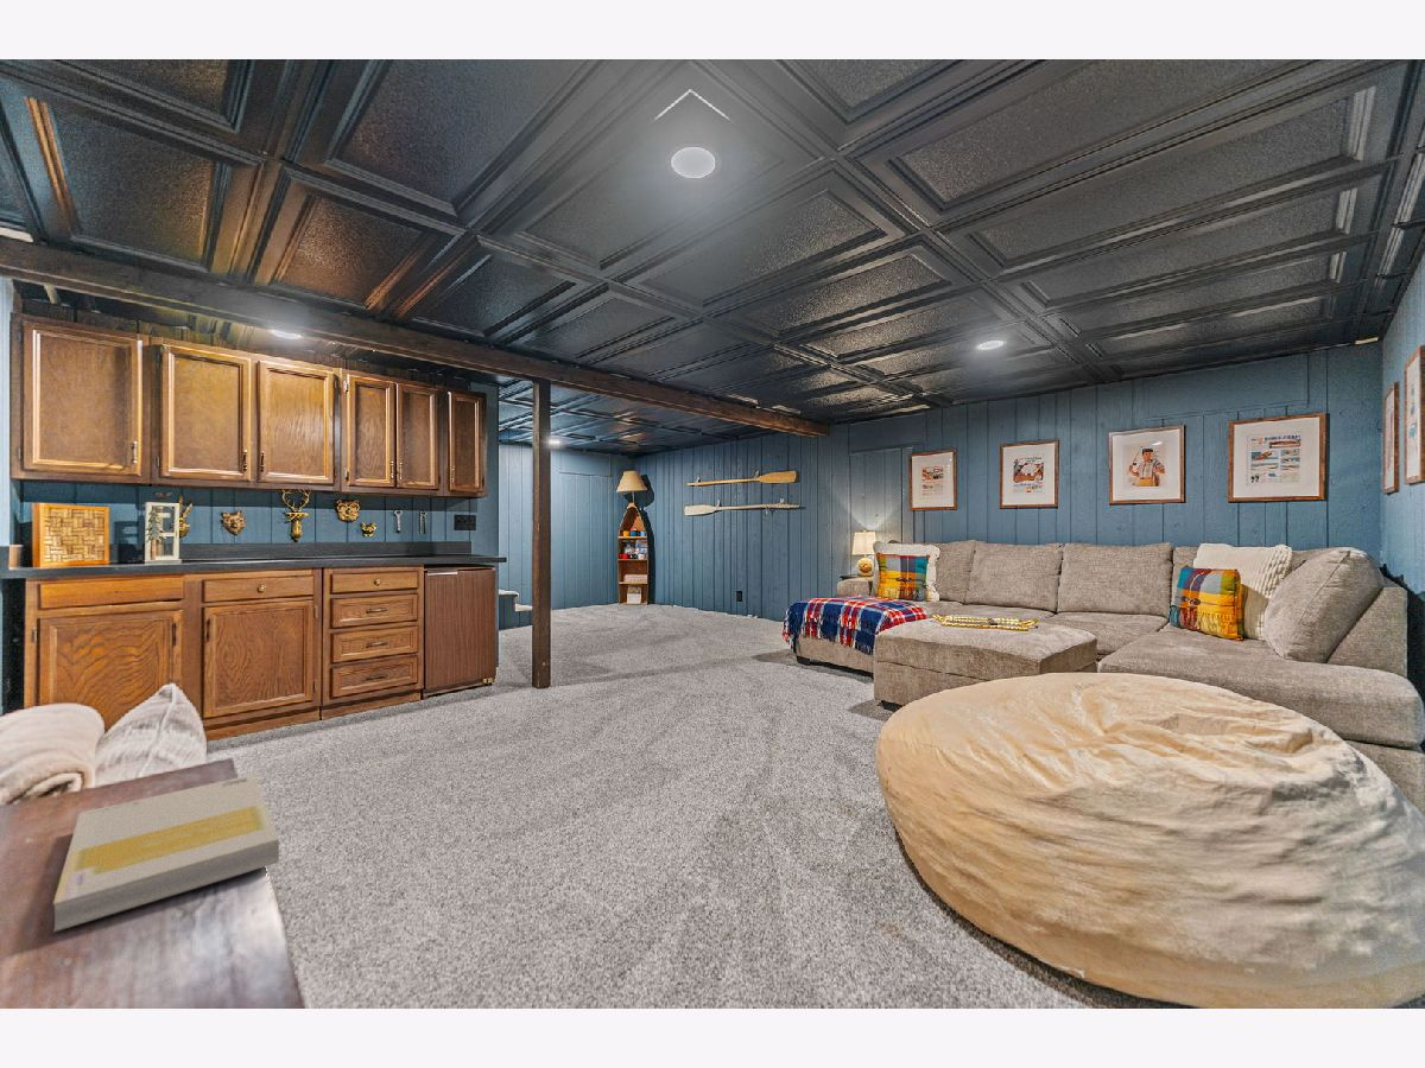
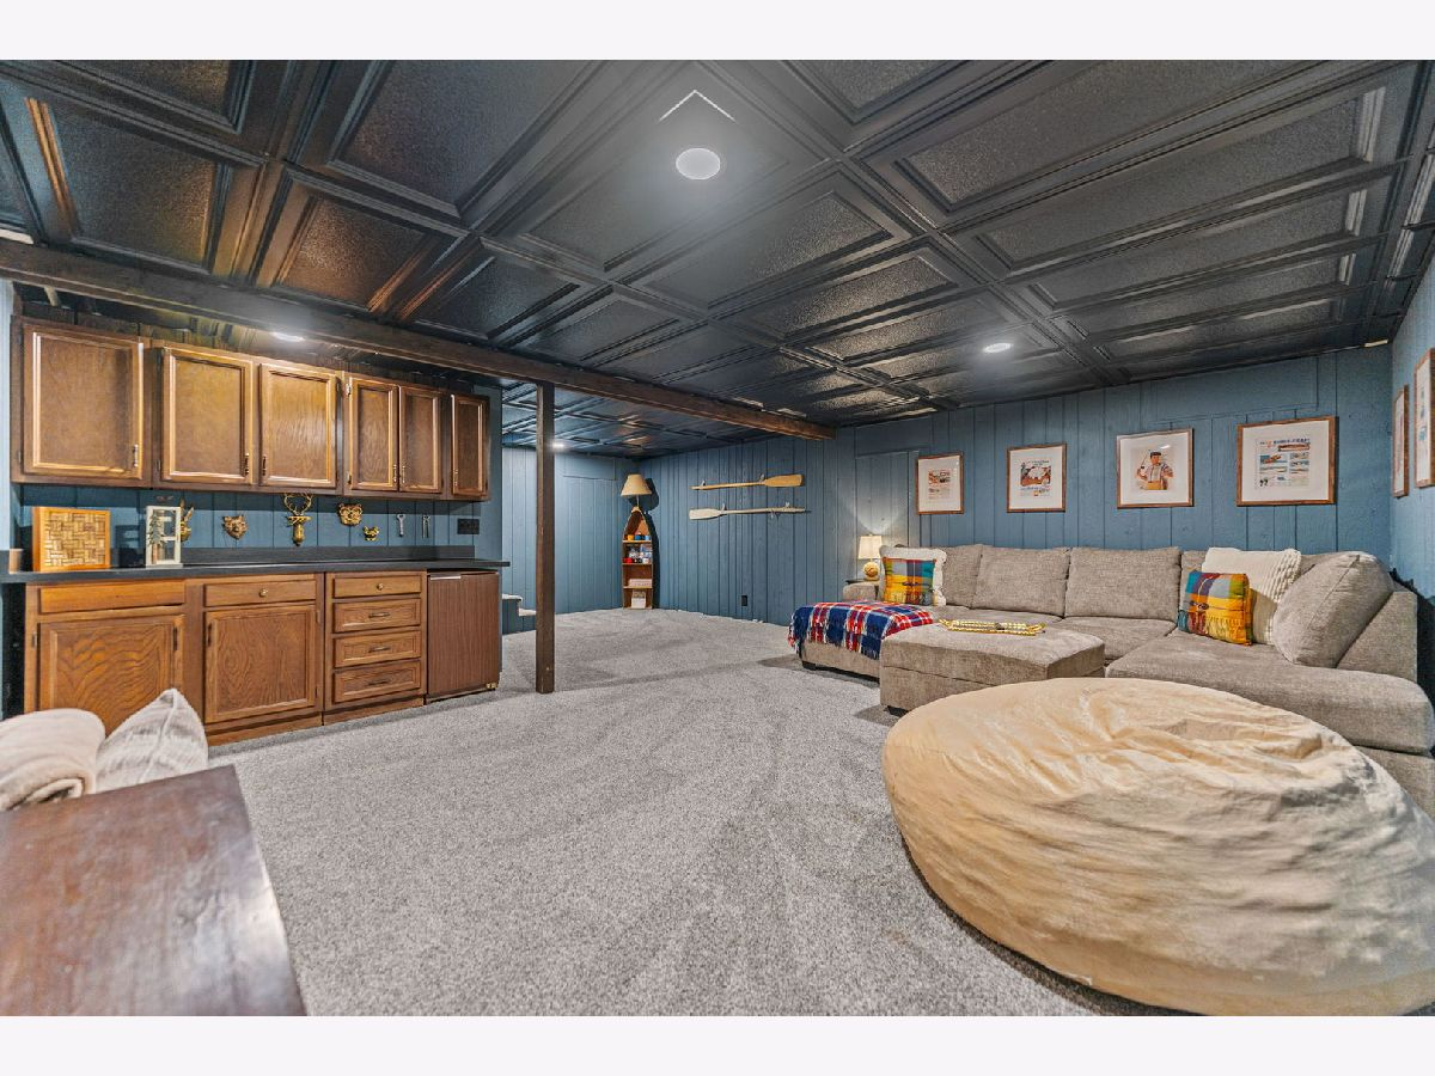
- book (175, 835)
